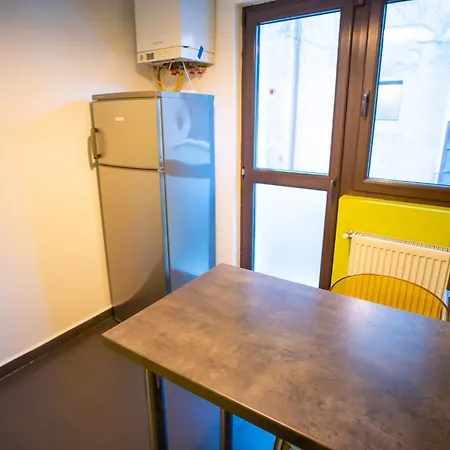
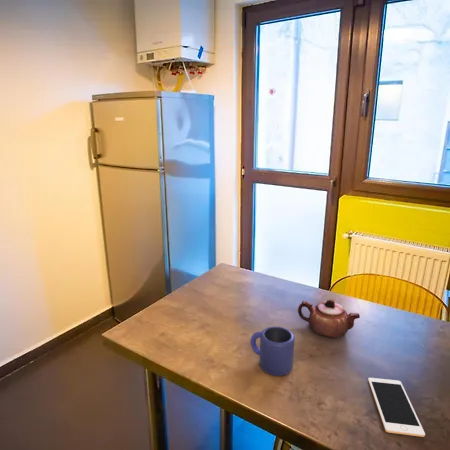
+ teapot (327, 313)
+ mug (271, 348)
+ cell phone (393, 404)
